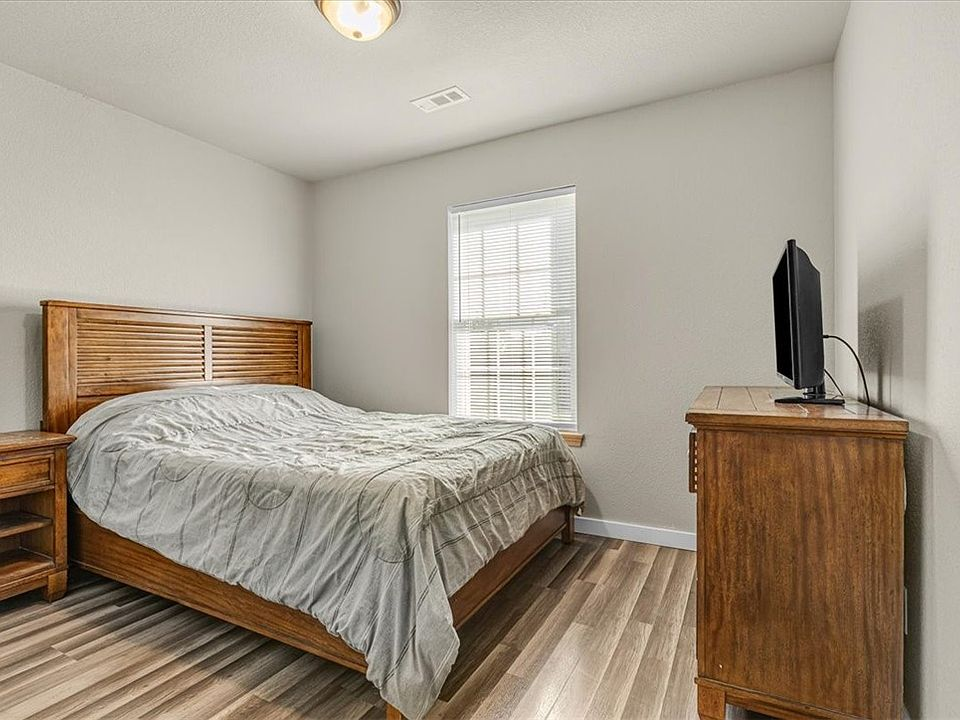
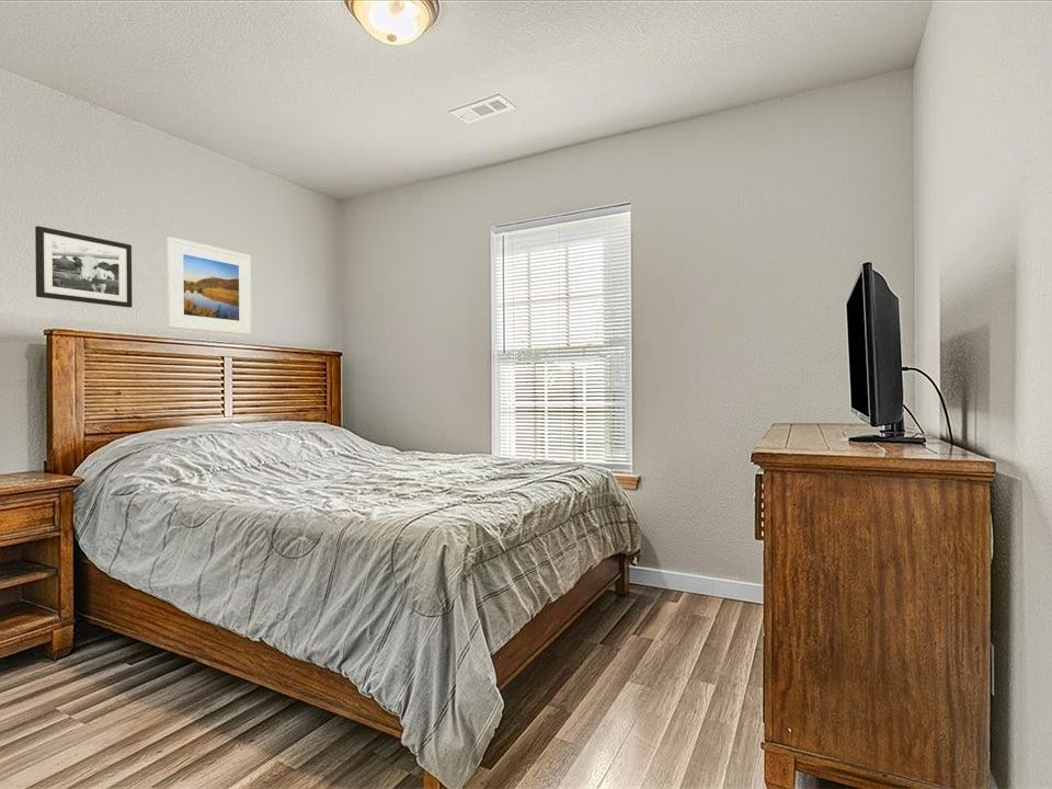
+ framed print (211, 288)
+ picture frame (87, 268)
